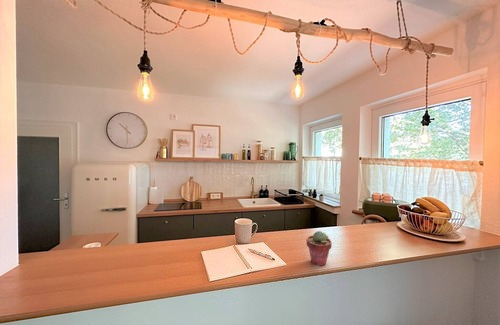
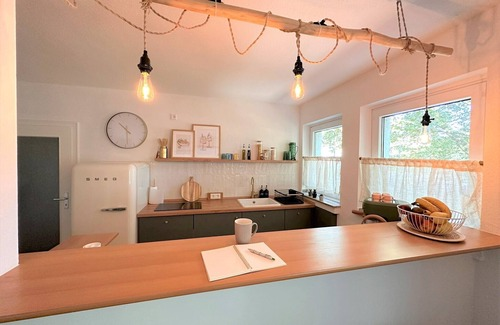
- potted succulent (318, 246)
